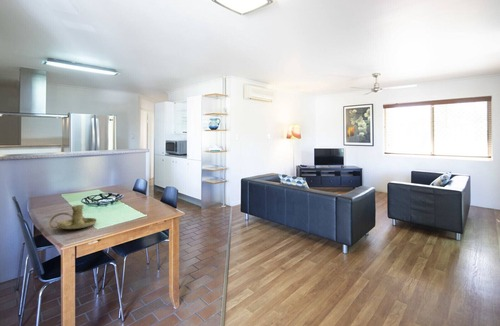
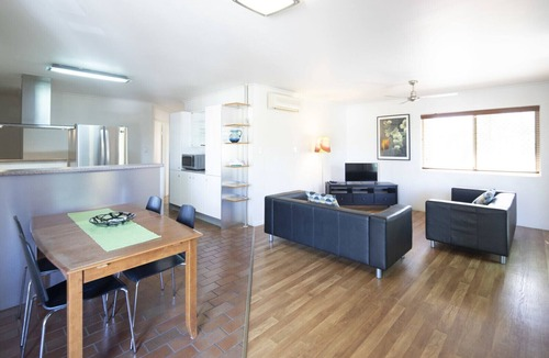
- candle holder (73, 217)
